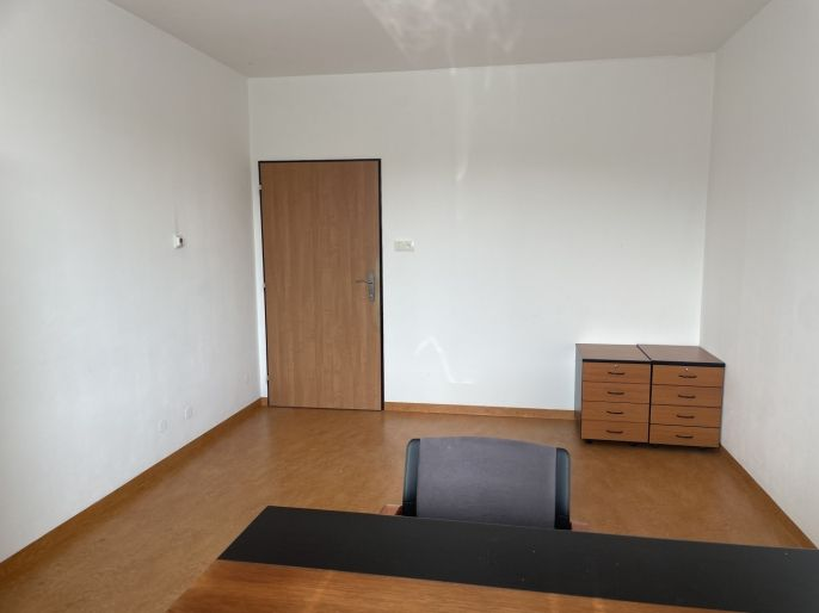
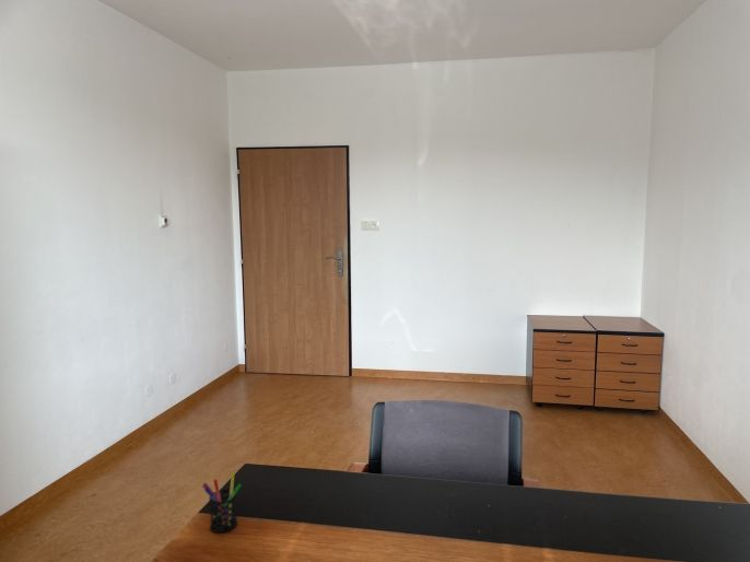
+ pen holder (225, 501)
